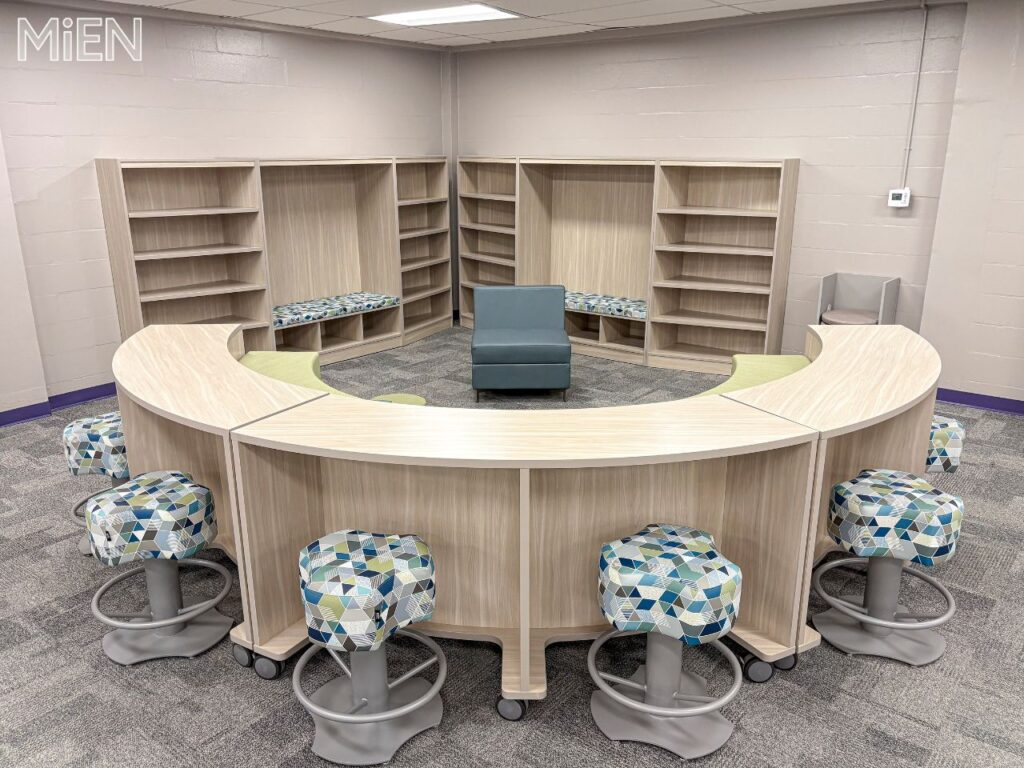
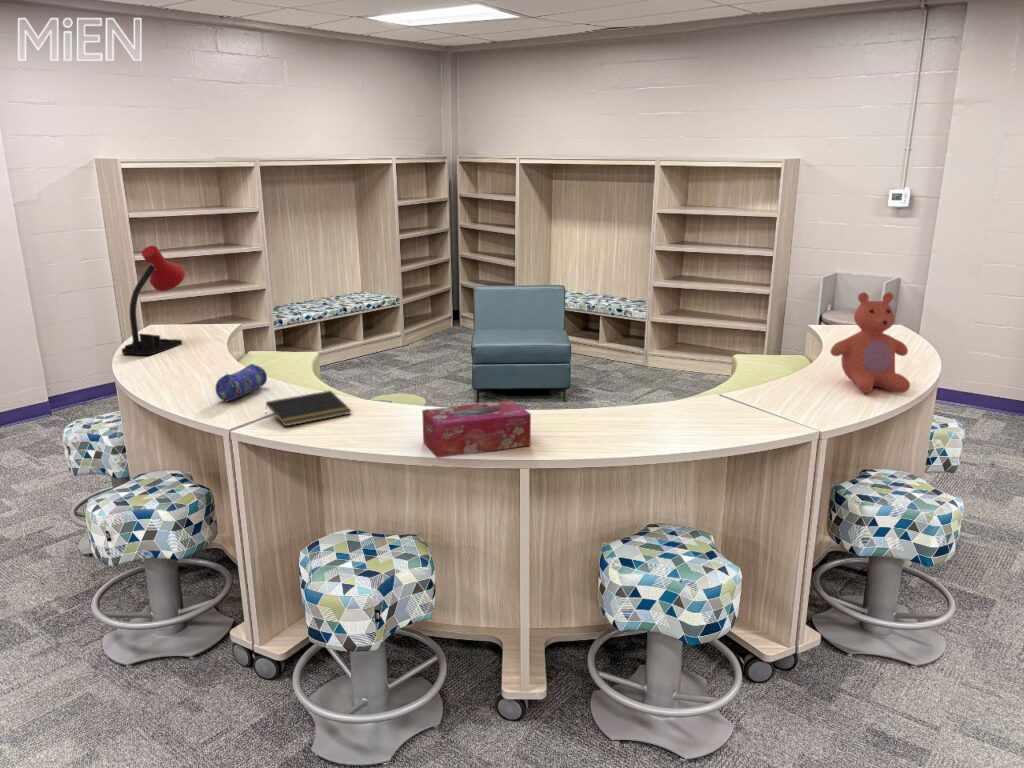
+ pencil case (241, 381)
+ tissue box (476, 427)
+ teddy bear (877, 341)
+ desk lamp (156, 289)
+ notepad (308, 407)
